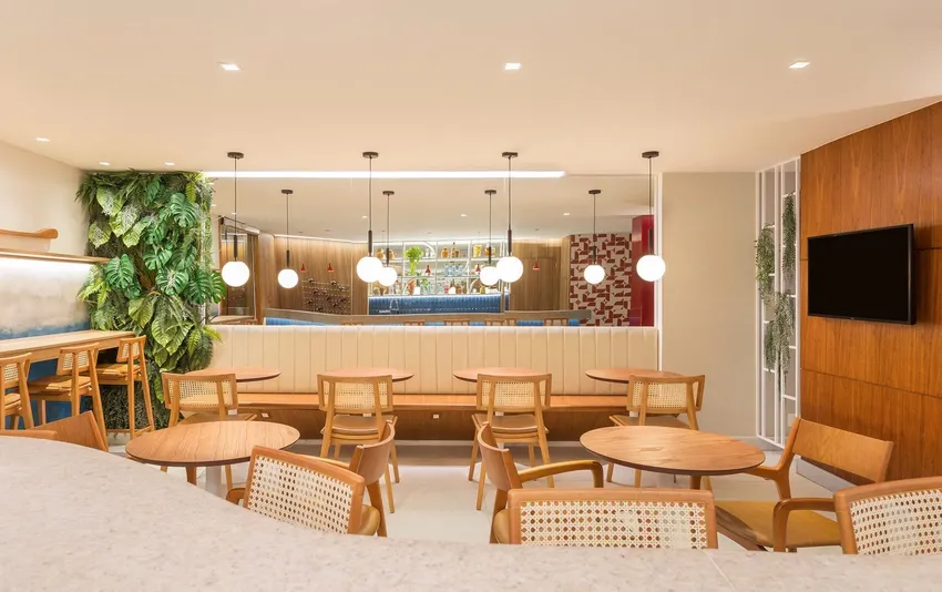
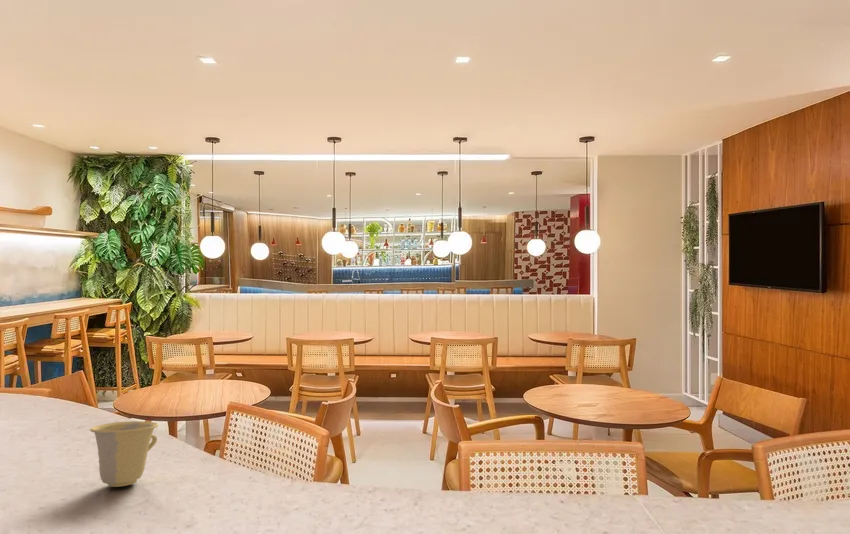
+ cup (125, 452)
